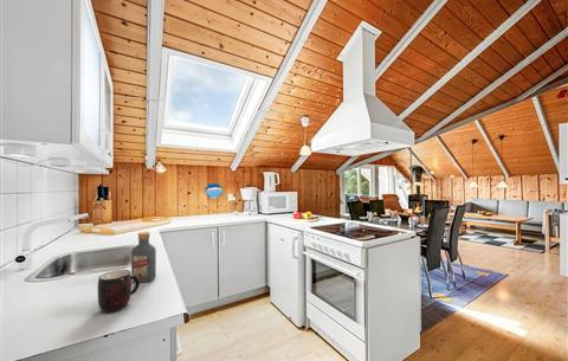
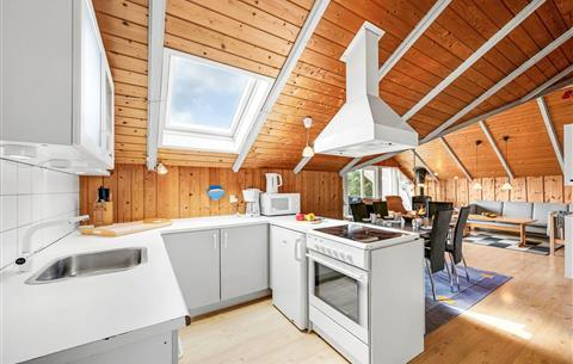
- mug (120, 289)
- vodka (143, 256)
